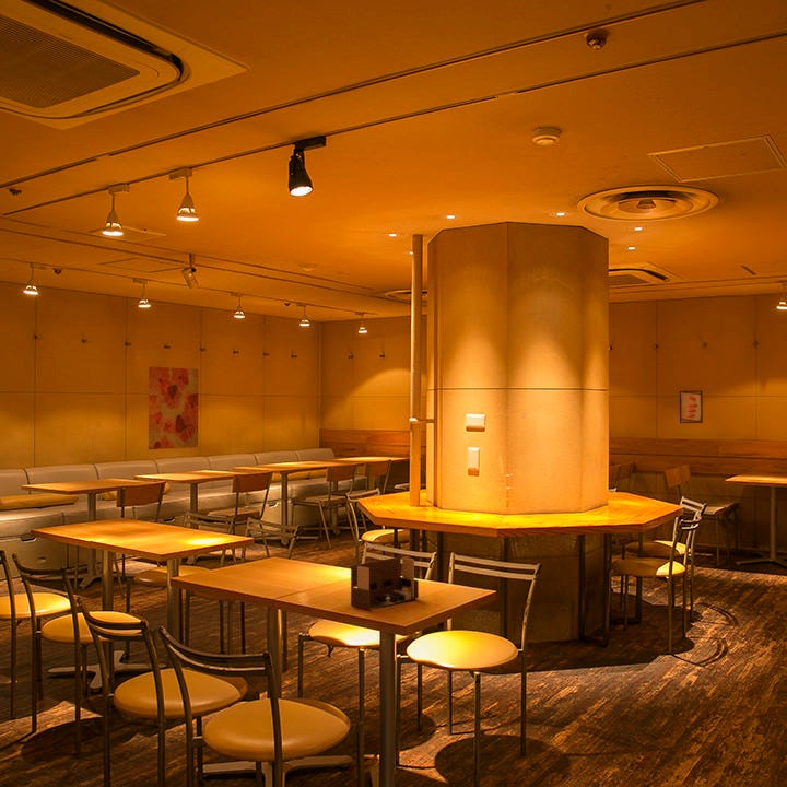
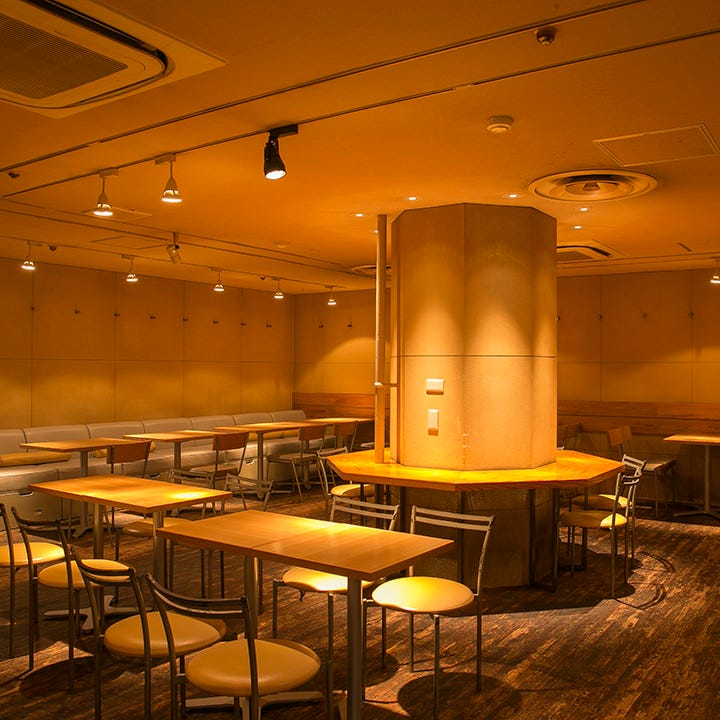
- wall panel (385, 582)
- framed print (691, 407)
- wall art (174, 408)
